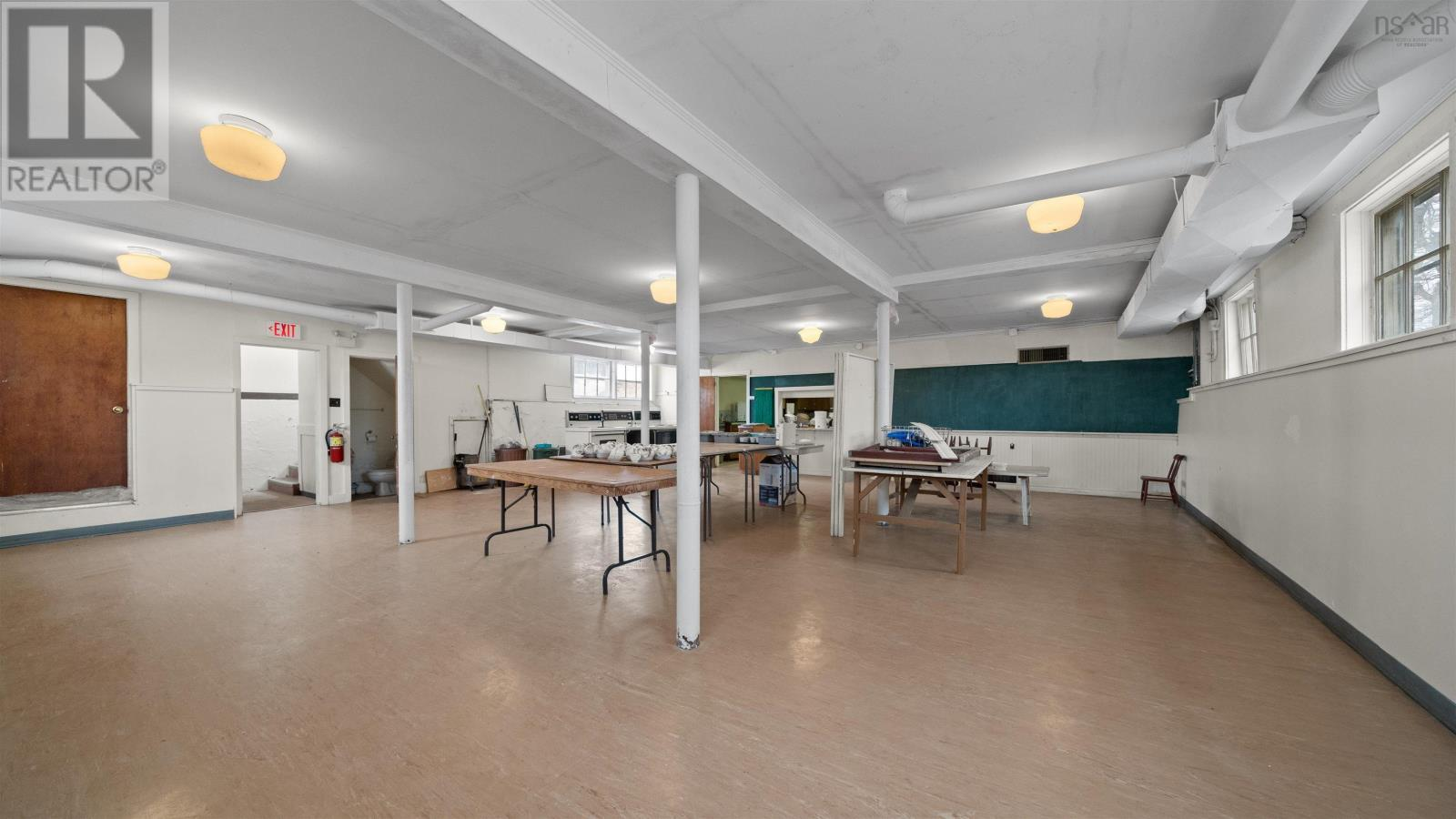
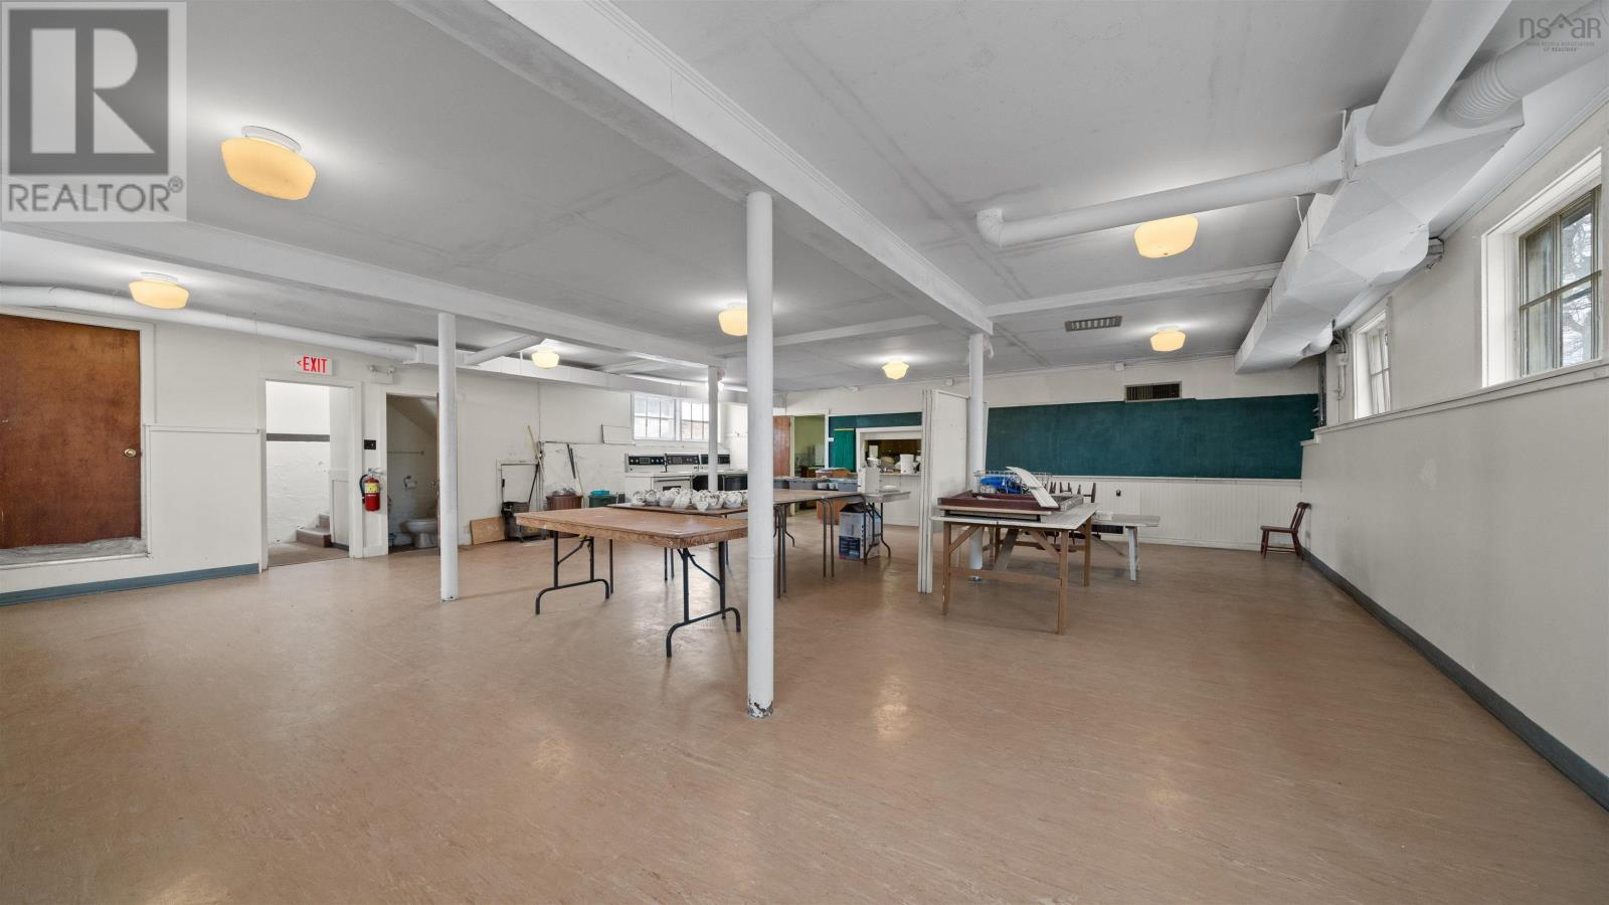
+ ceiling vent (1092, 324)
